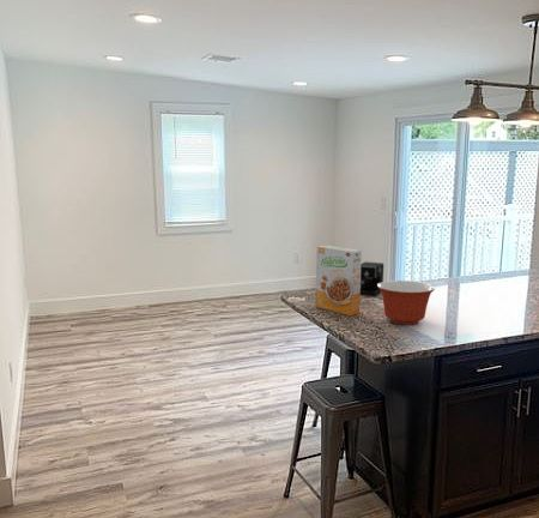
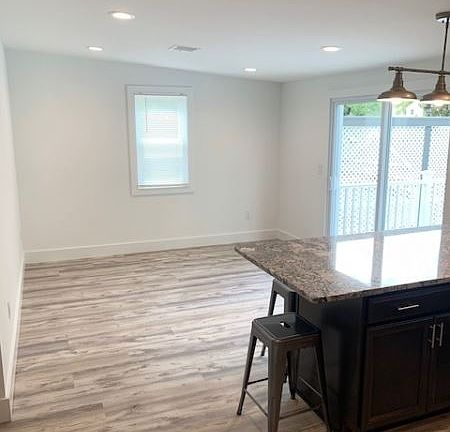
- cereal box (338, 279)
- coffee maker (382, 278)
- mixing bowl (405, 303)
